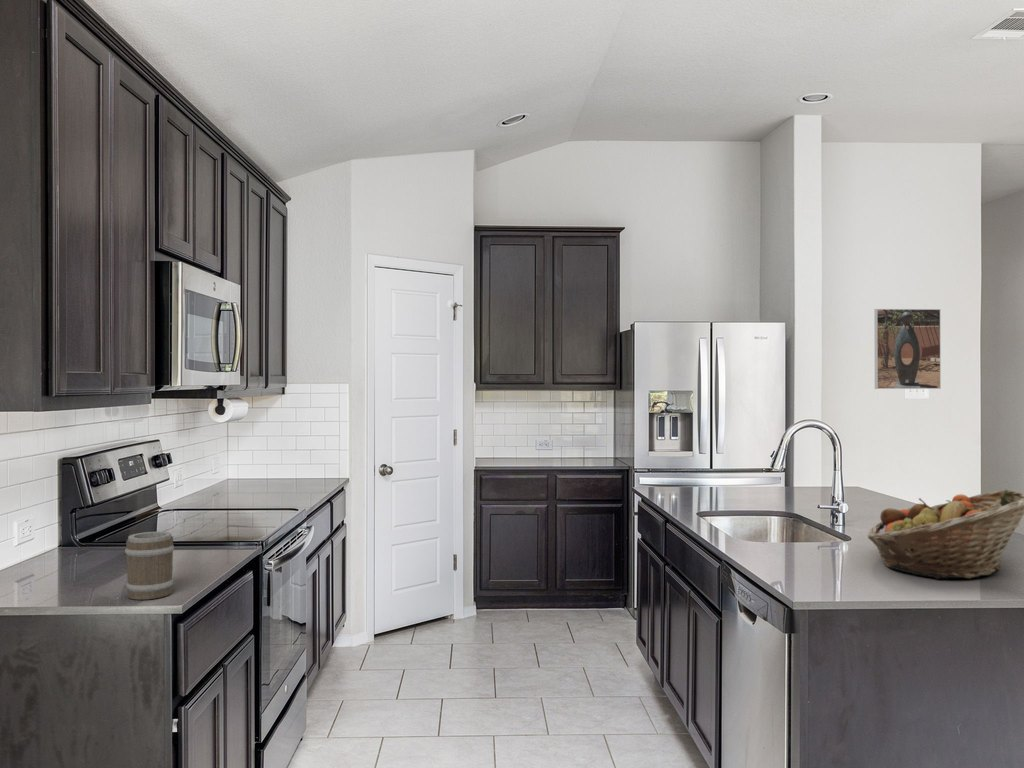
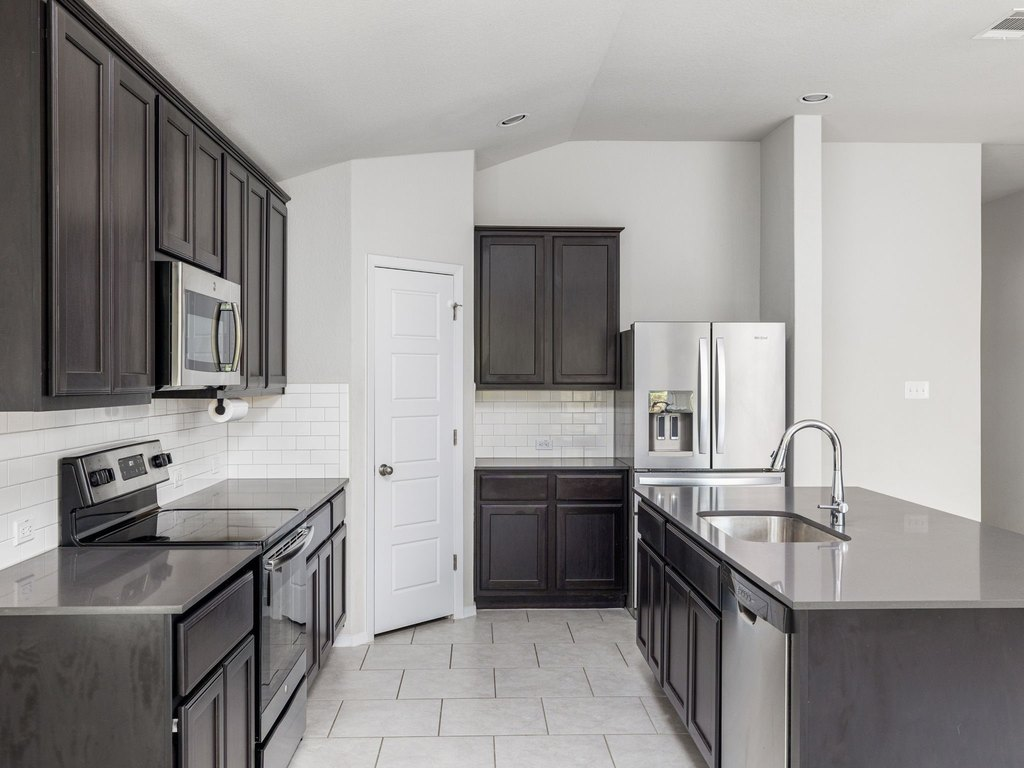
- barrel (153, 562)
- fruit basket (947, 528)
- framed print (907, 349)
